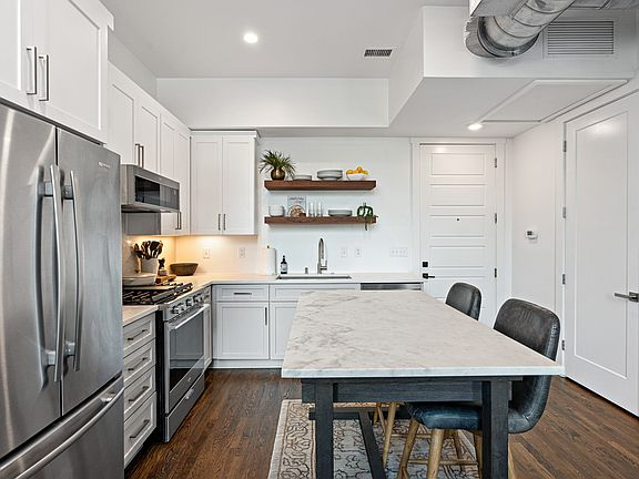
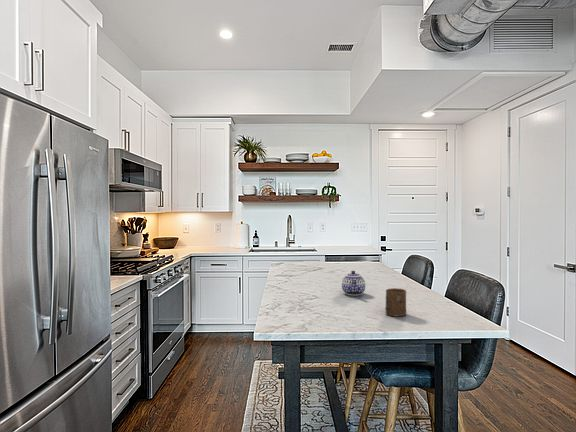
+ cup (395, 302)
+ teapot (353, 282)
